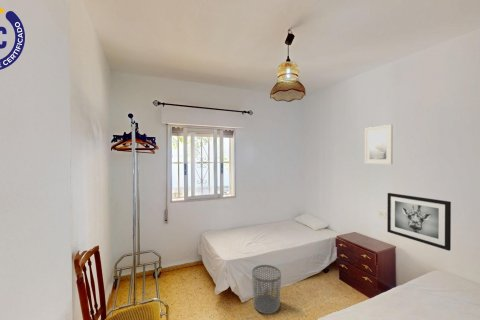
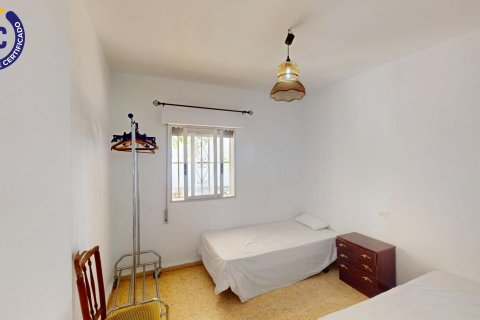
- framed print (377, 145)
- waste bin (266, 288)
- wall art (415, 218)
